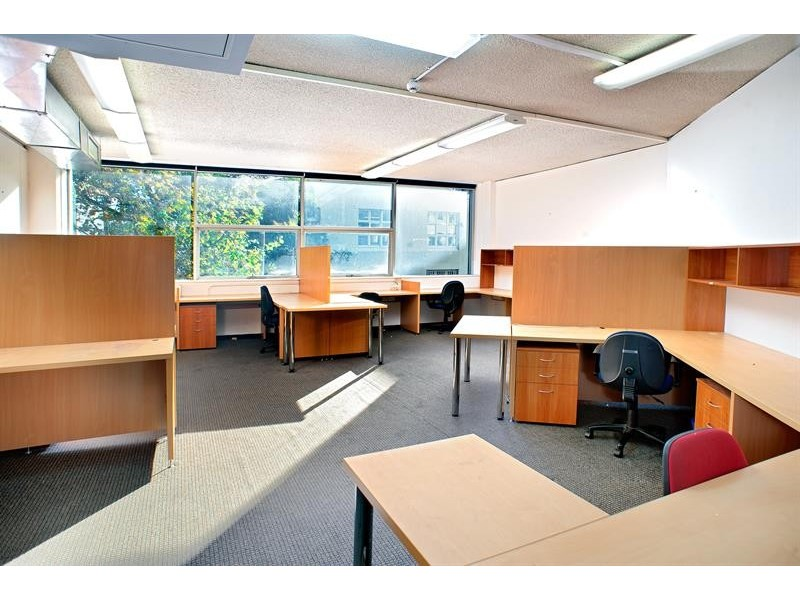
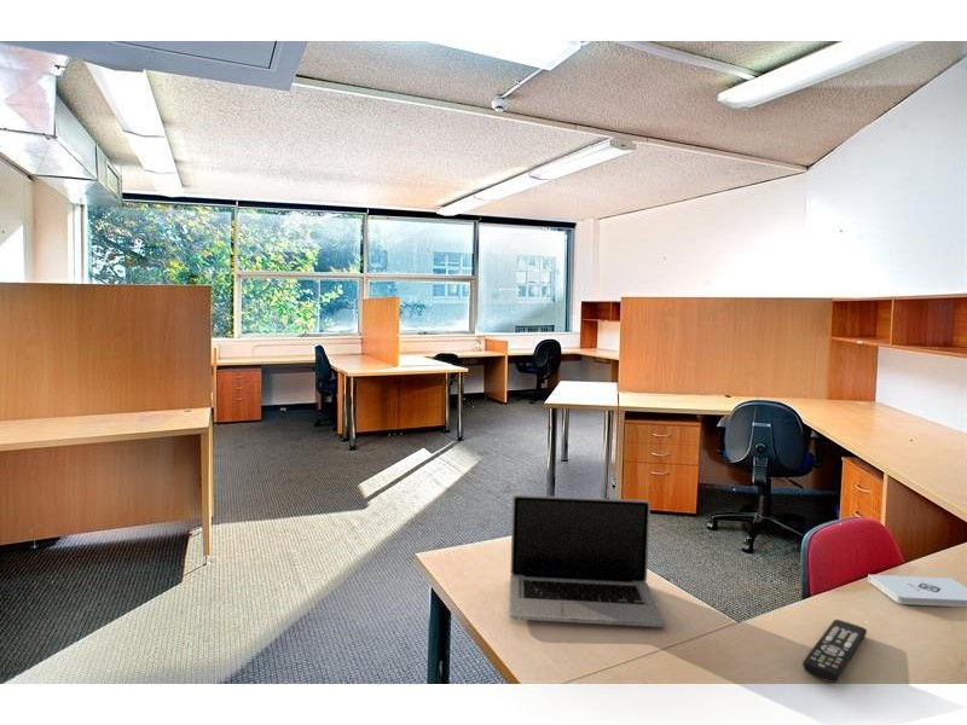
+ notepad (926, 590)
+ laptop (584, 557)
+ remote control (835, 649)
